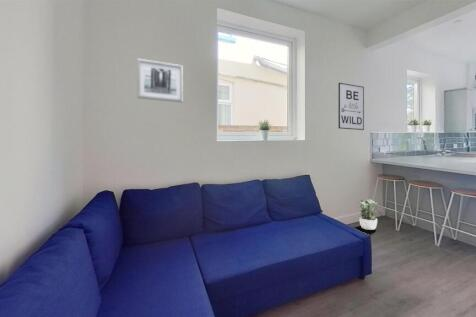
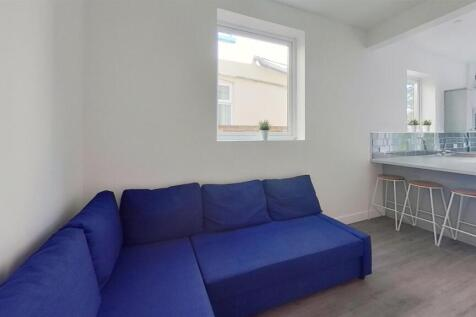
- potted plant (367, 212)
- wall art (351, 107)
- wall art (160, 81)
